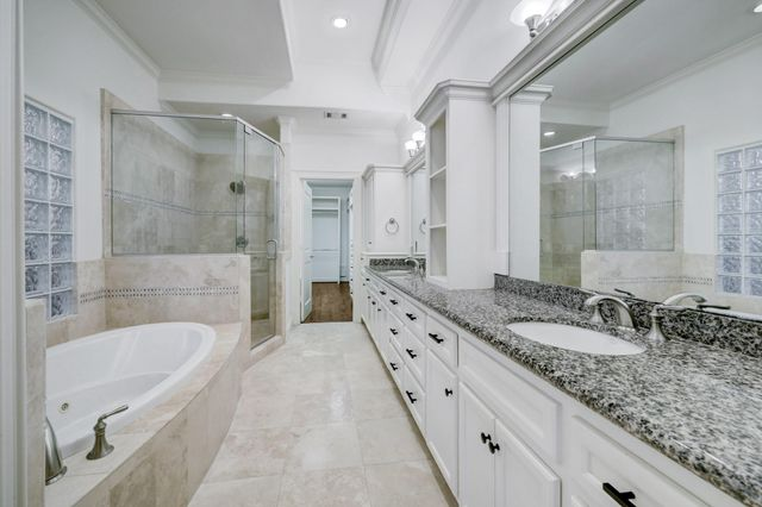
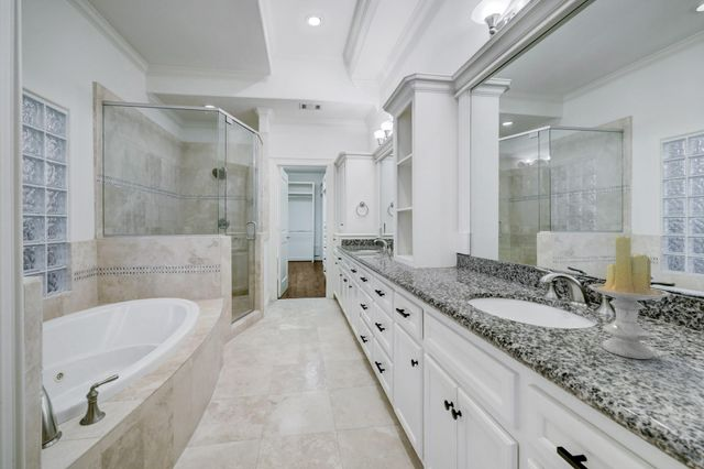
+ candle (626, 293)
